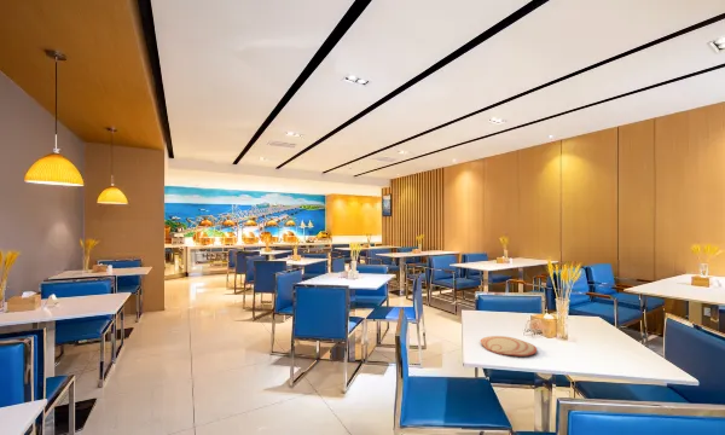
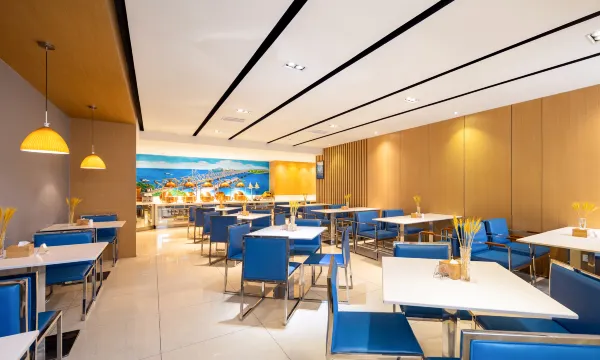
- plate (507, 343)
